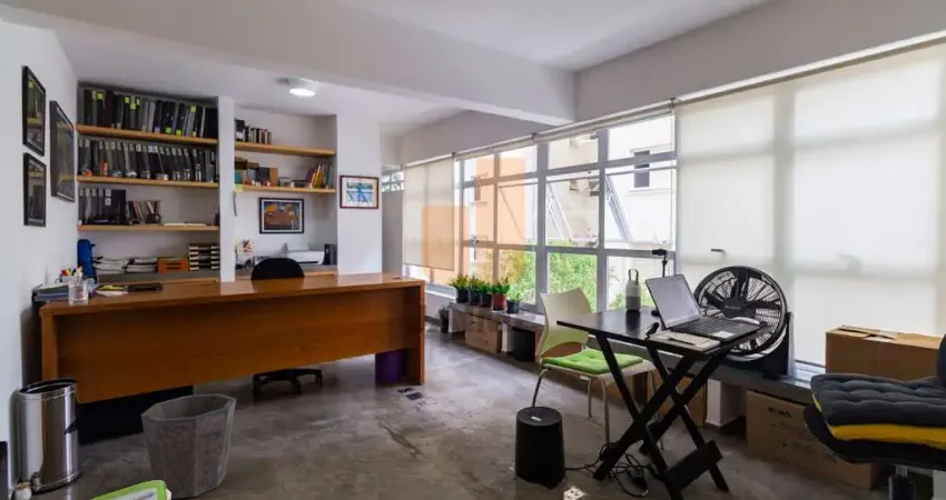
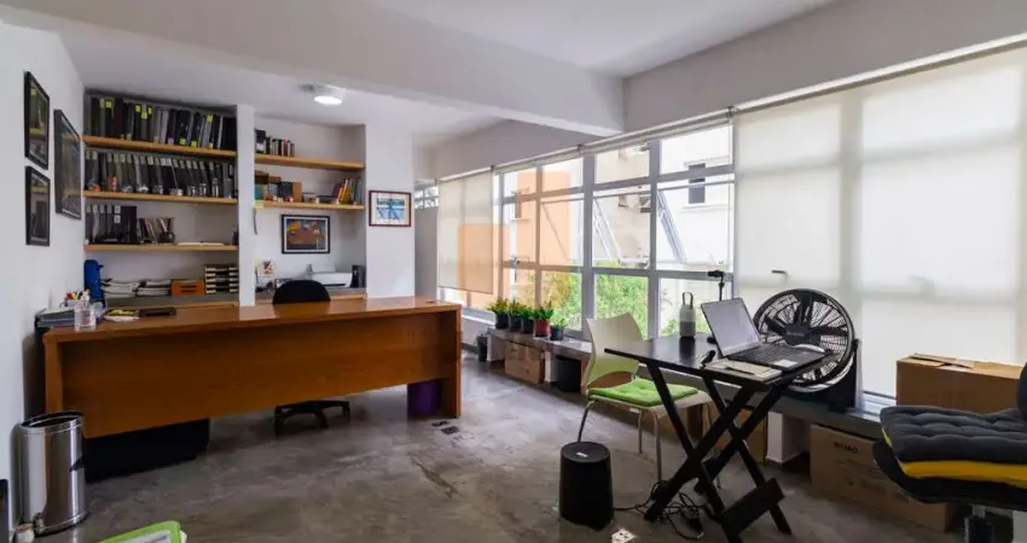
- waste bin (190, 444)
